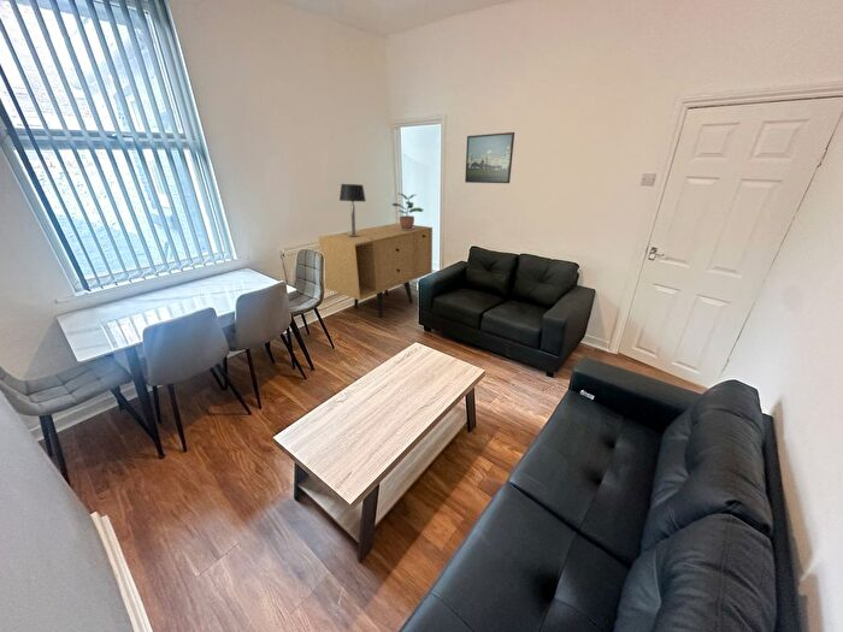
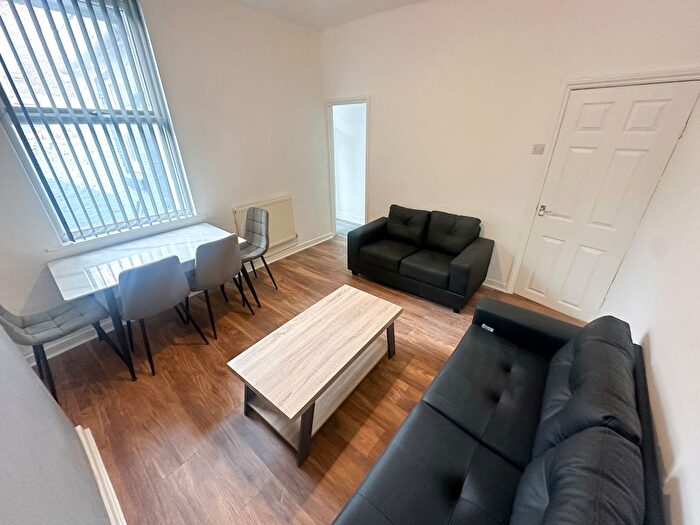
- table lamp (352, 211)
- potted plant (407, 211)
- sideboard (382, 270)
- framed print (488, 159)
